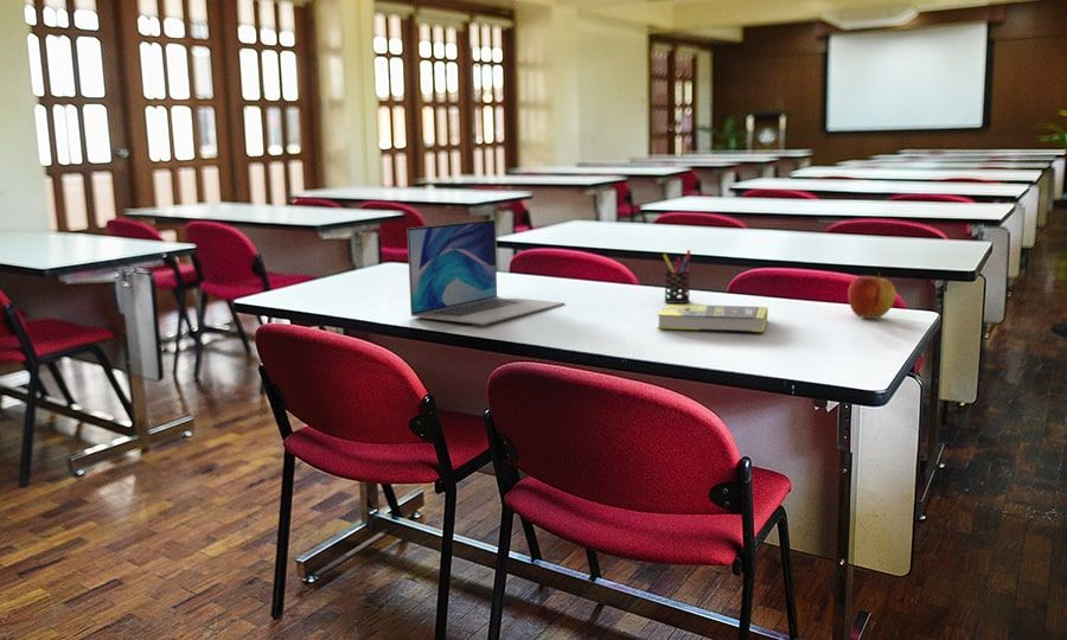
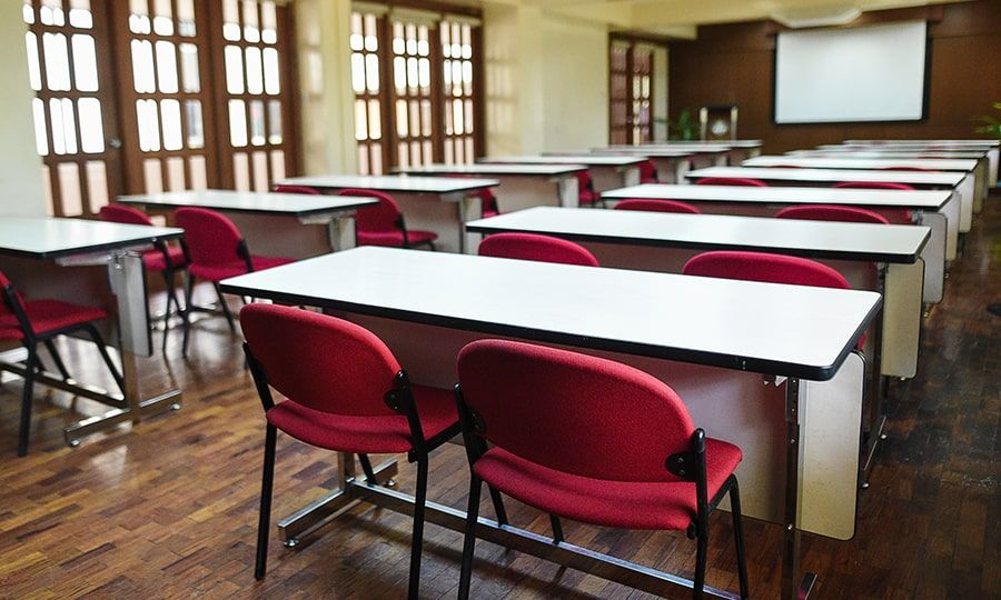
- apple (871, 294)
- laptop (488, 268)
- pen holder (679, 275)
- book (713, 316)
